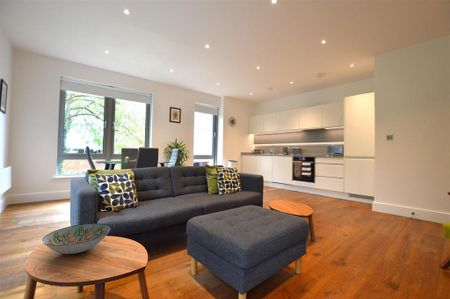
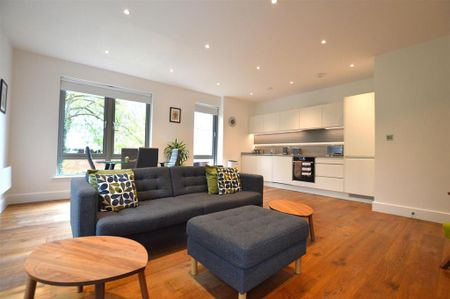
- decorative bowl (78, 241)
